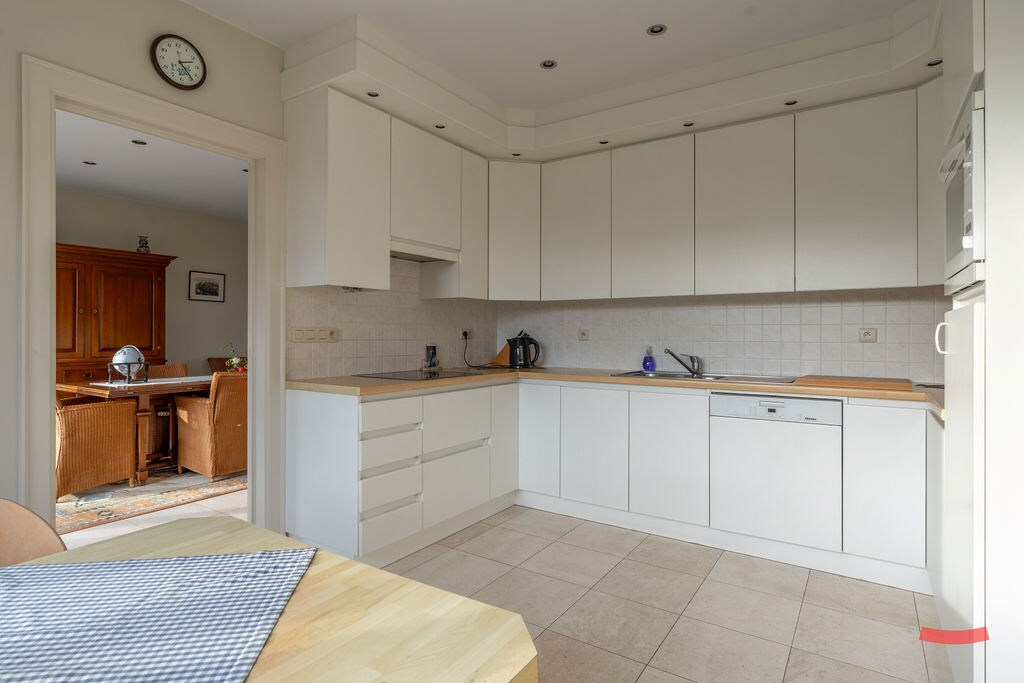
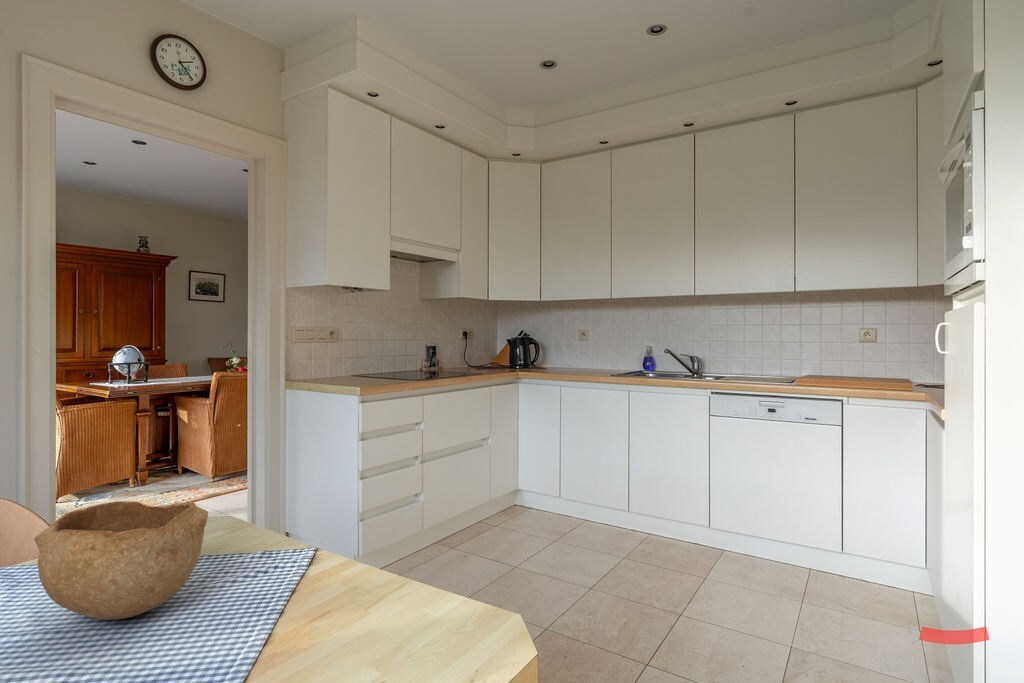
+ bowl (123, 560)
